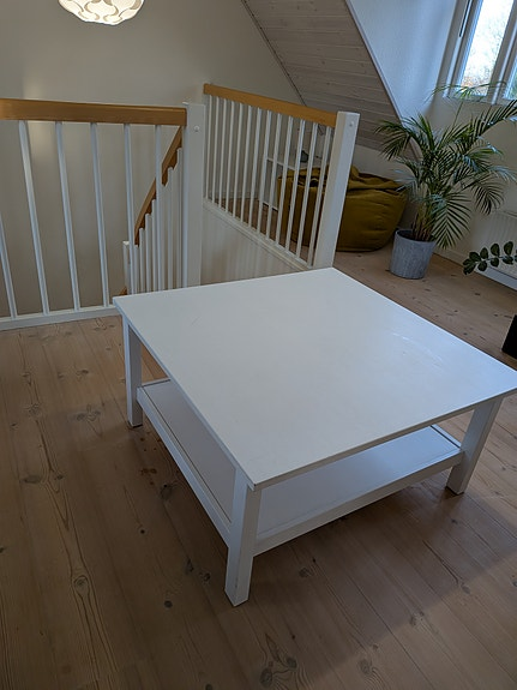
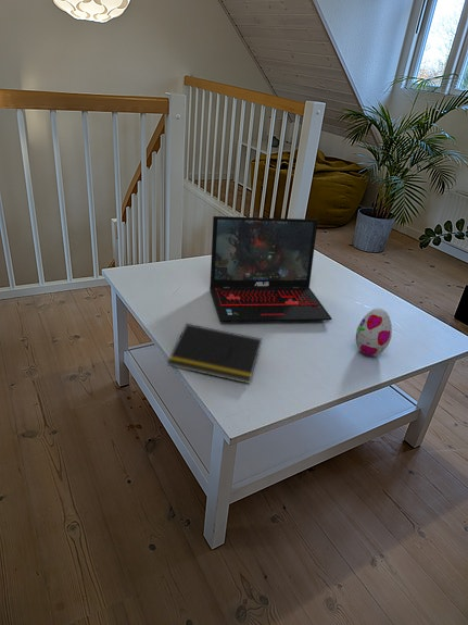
+ laptop (271, 268)
+ decorative egg (374, 330)
+ notepad (216, 351)
